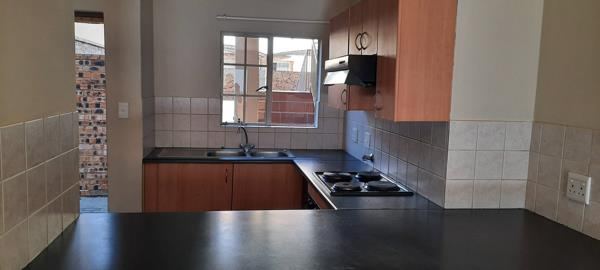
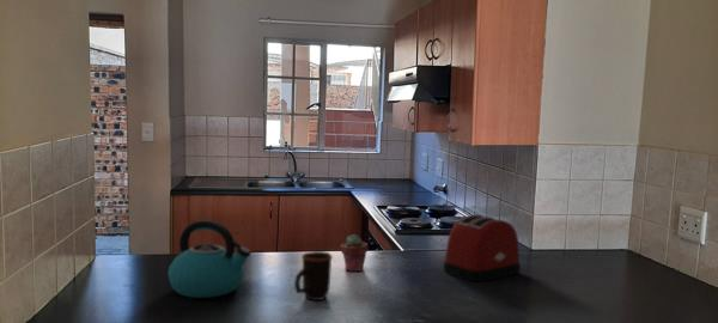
+ kettle (211, 255)
+ toaster (485, 244)
+ mug (311, 276)
+ potted succulent (353, 251)
